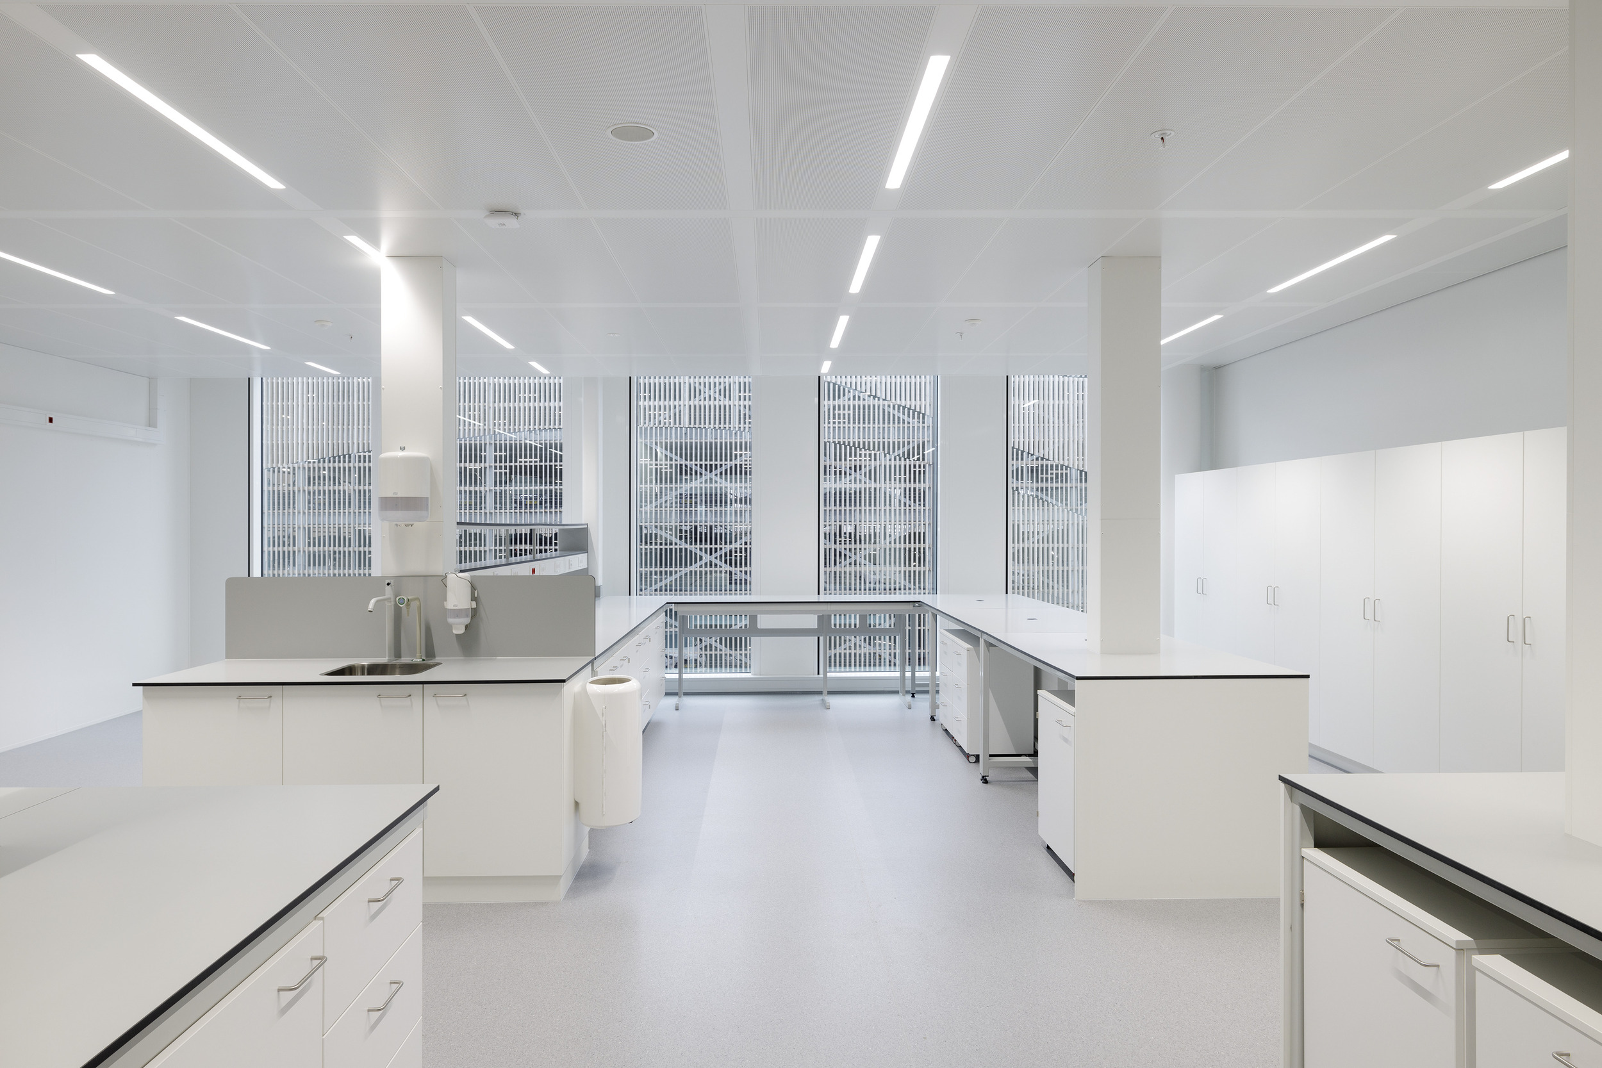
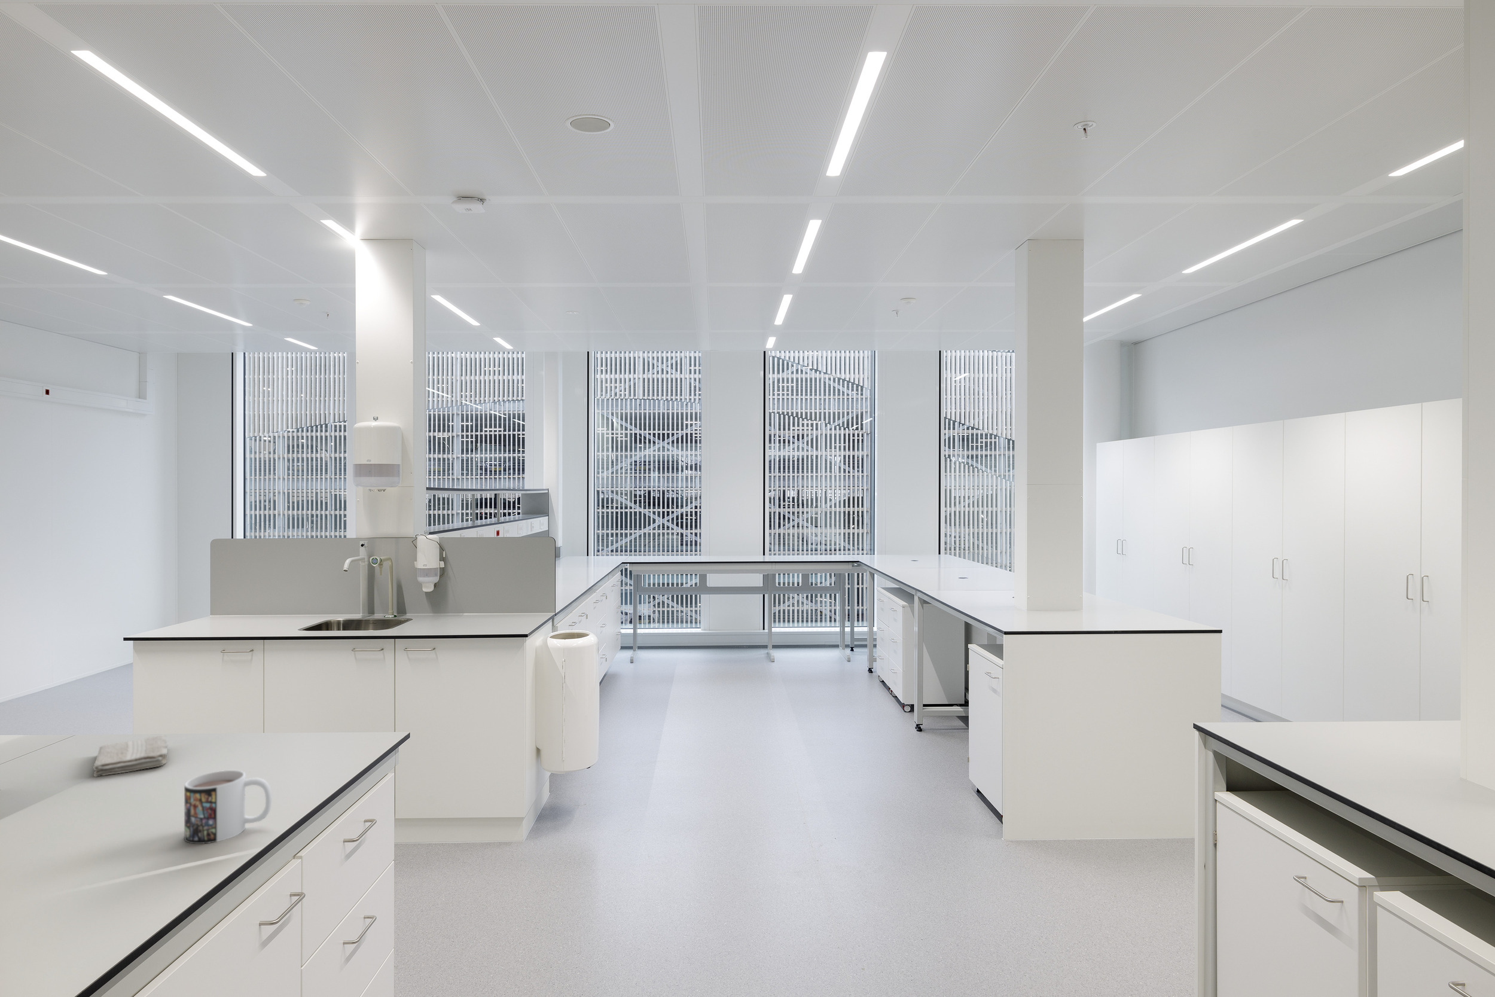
+ washcloth (132, 753)
+ mug (229, 803)
